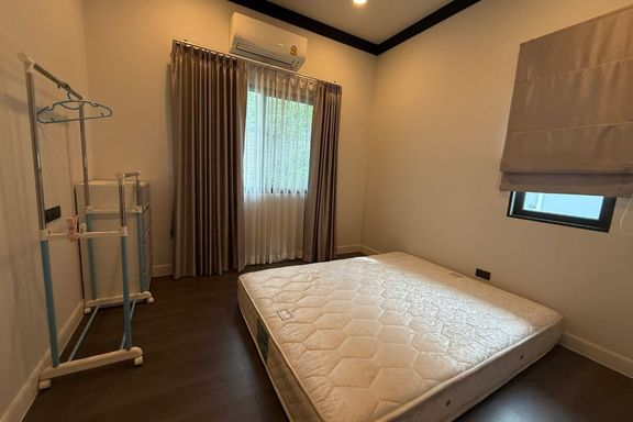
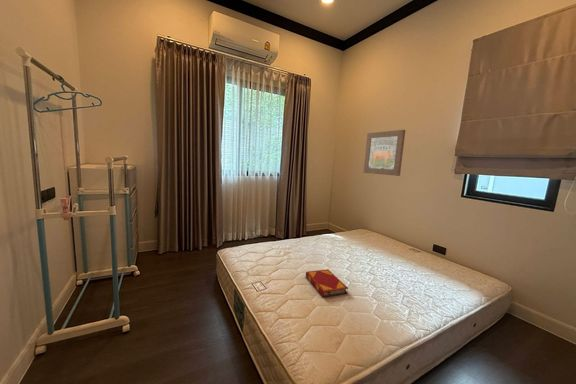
+ wall art (382, 153)
+ hardback book (325, 281)
